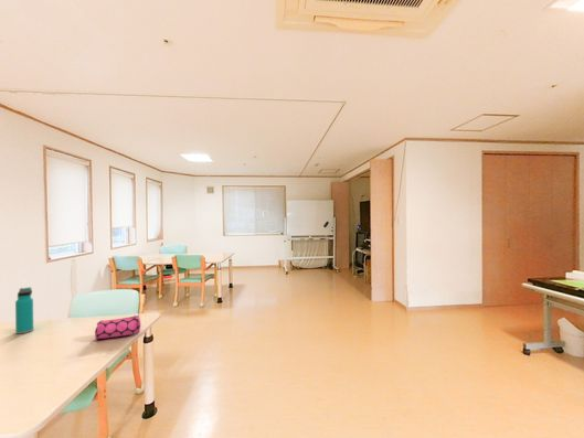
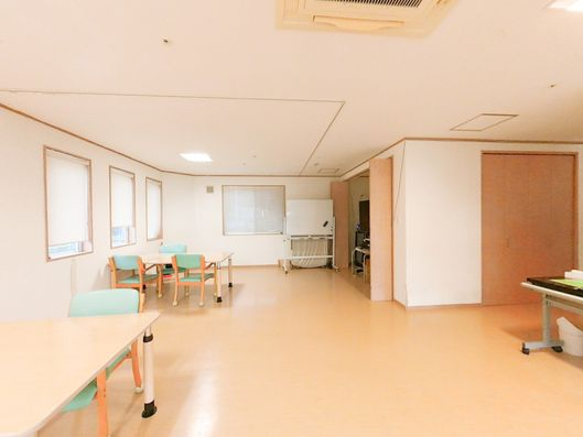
- water bottle (24, 309)
- pencil case (118, 327)
